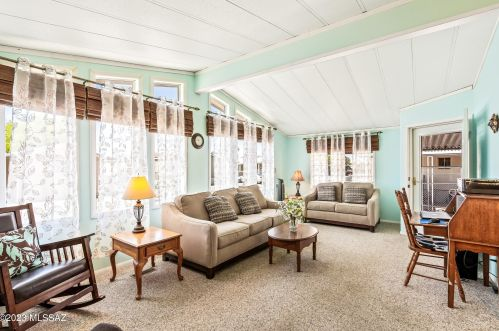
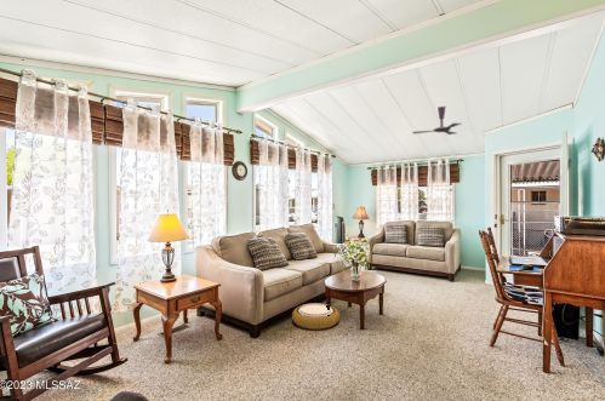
+ woven basket (315, 314)
+ ceiling fan (439, 118)
